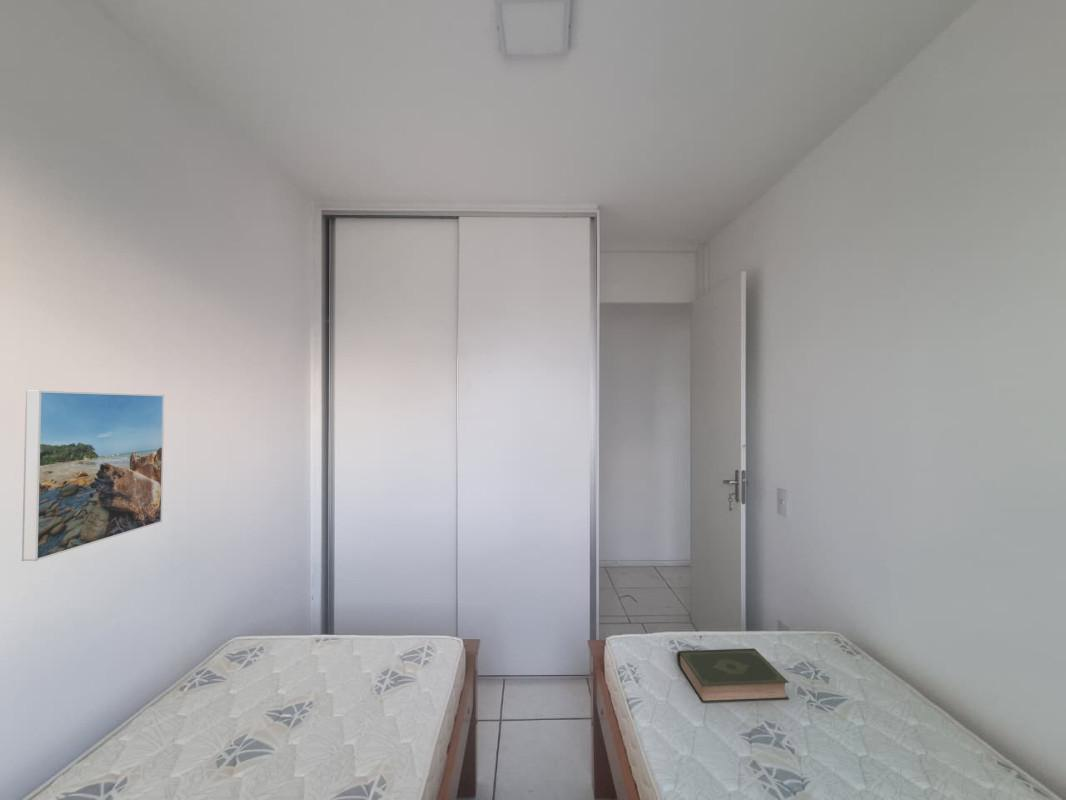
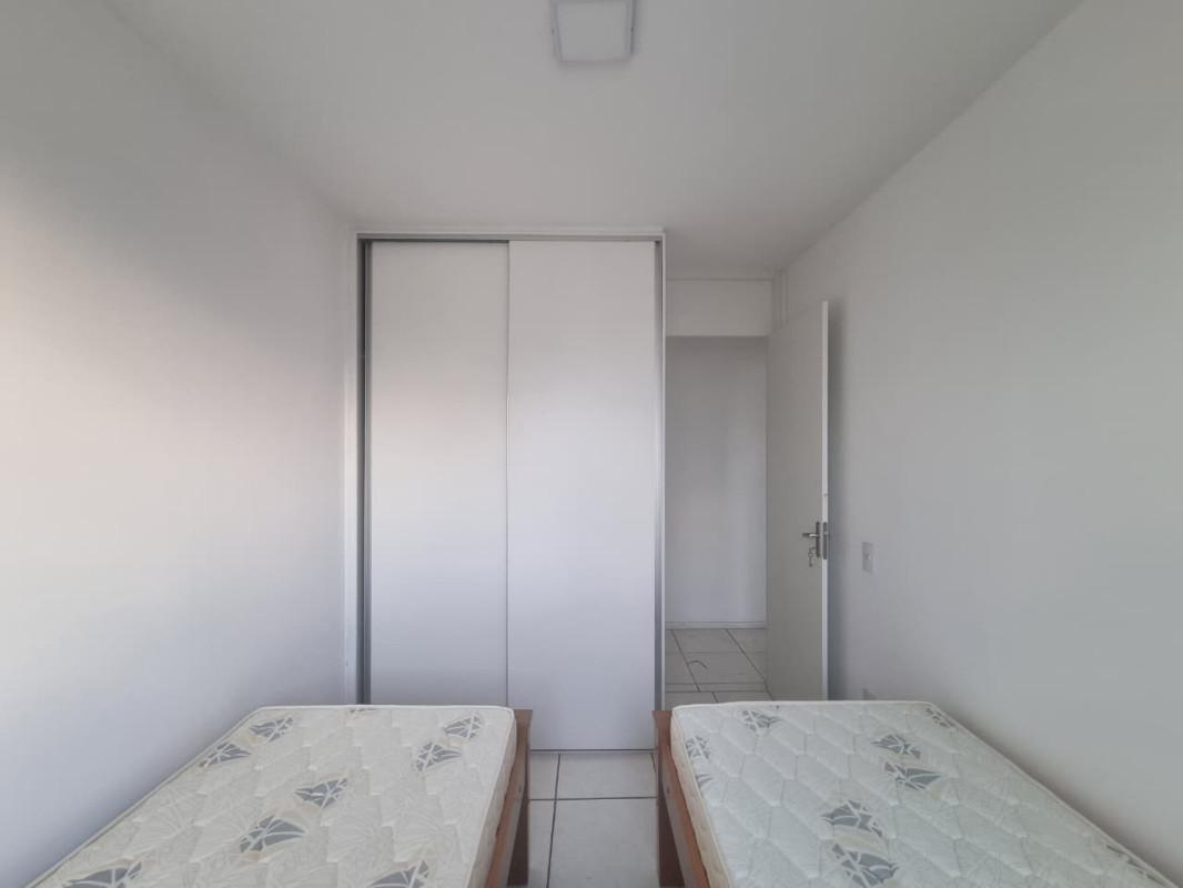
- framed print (103, 465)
- book (729, 672)
